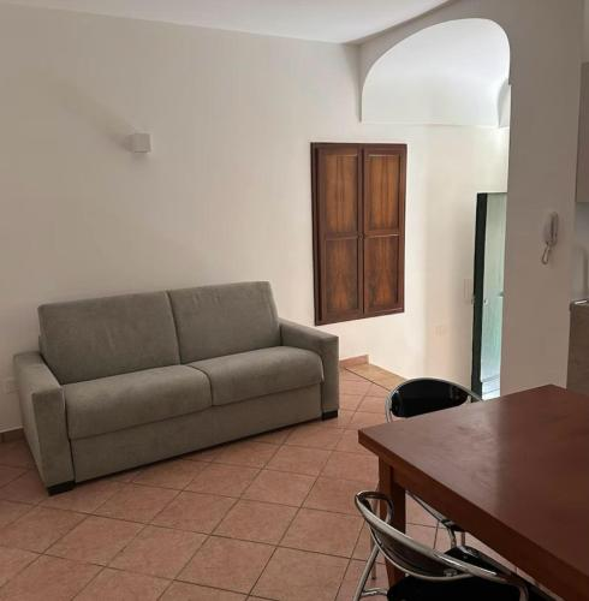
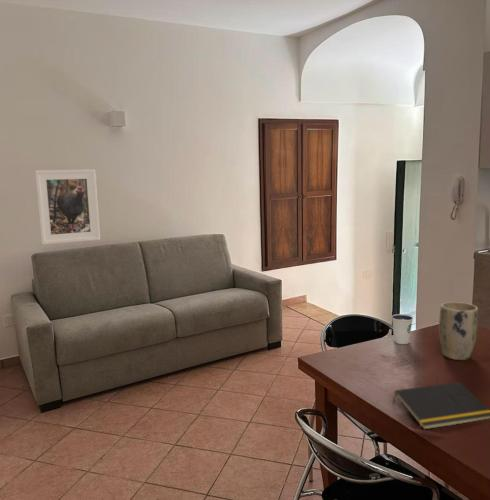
+ dixie cup (401, 329)
+ notepad (442, 404)
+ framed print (68, 206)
+ plant pot (457, 331)
